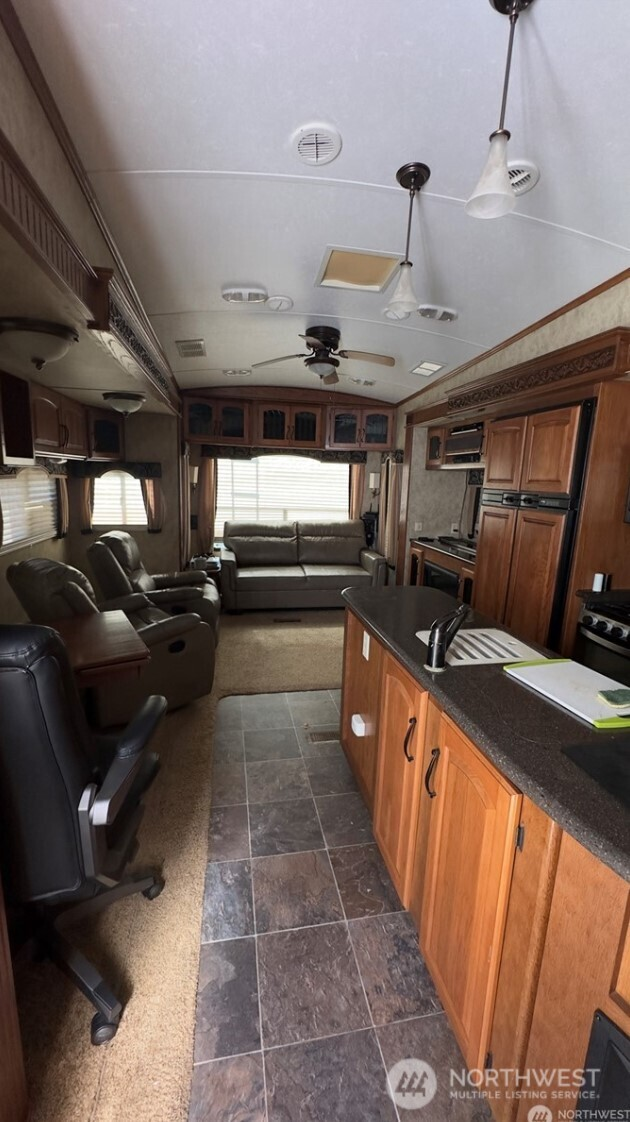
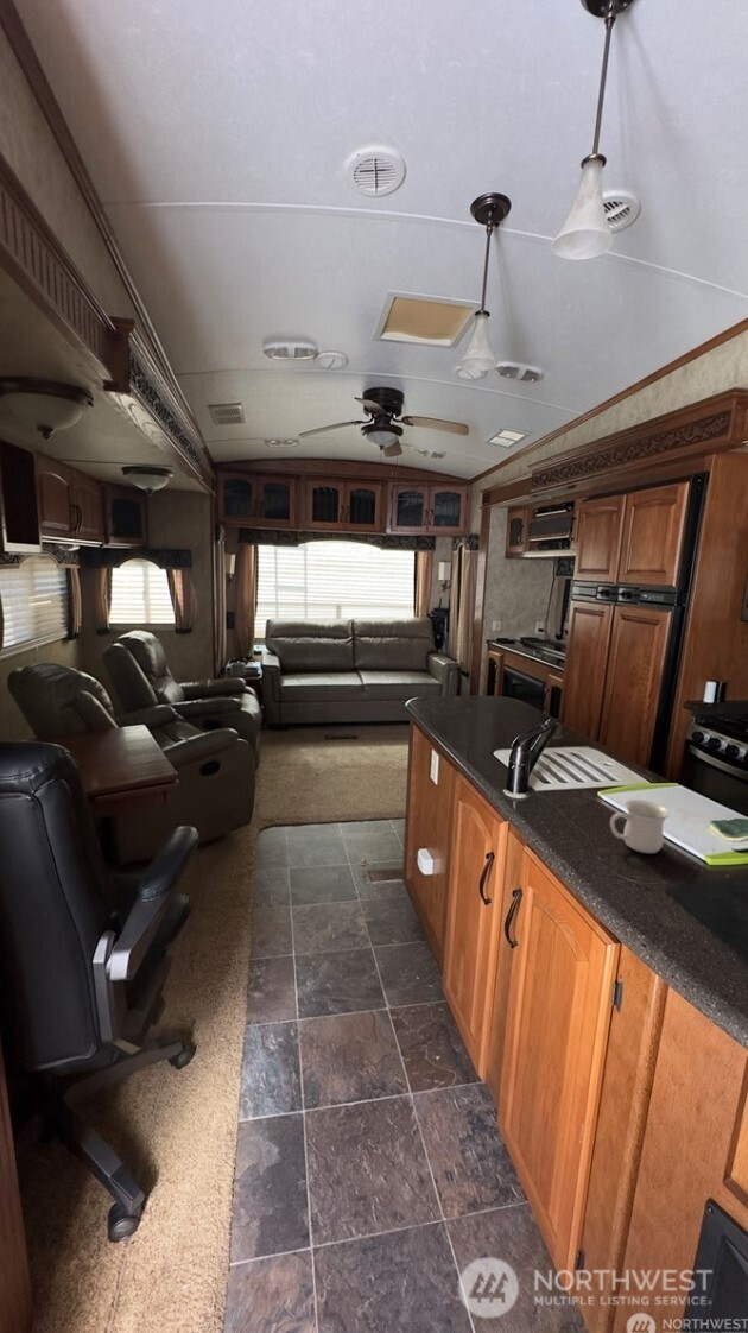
+ mug (636, 827)
